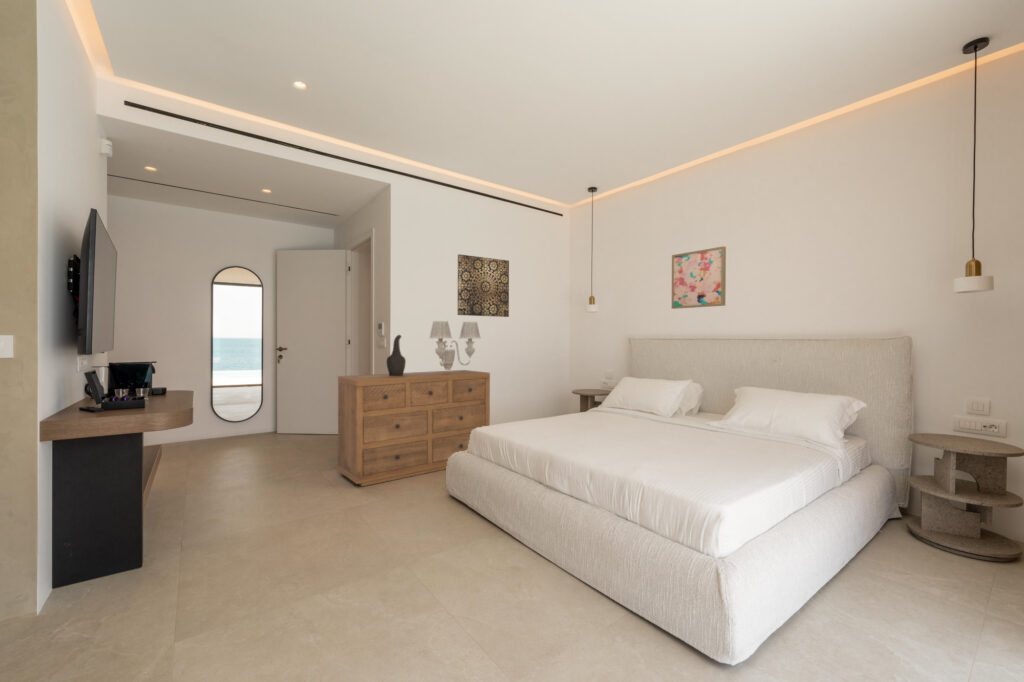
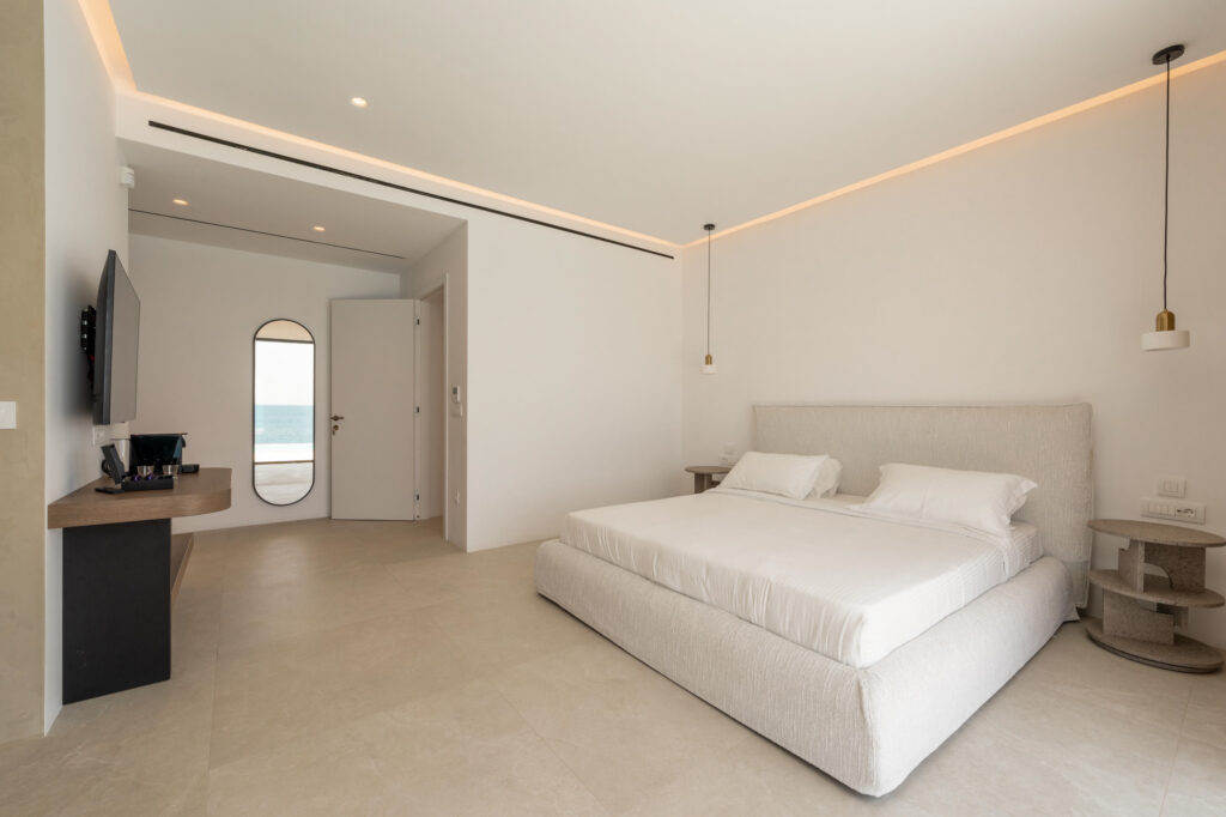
- wall art (697, 279)
- dresser (418, 420)
- wall sconce (451, 346)
- decorative vase (396, 354)
- wall art (484, 286)
